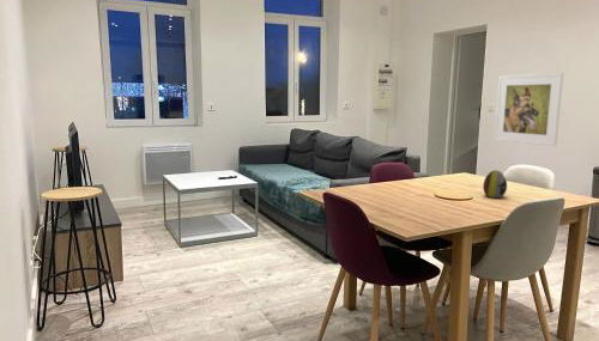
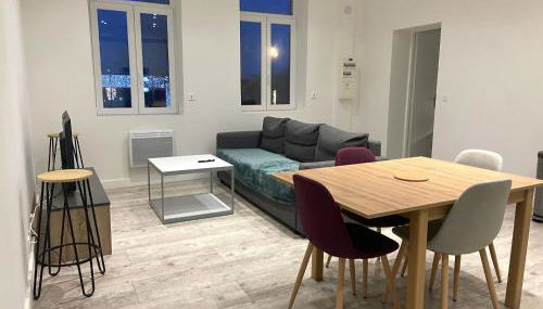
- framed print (526, 109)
- decorative egg (495, 183)
